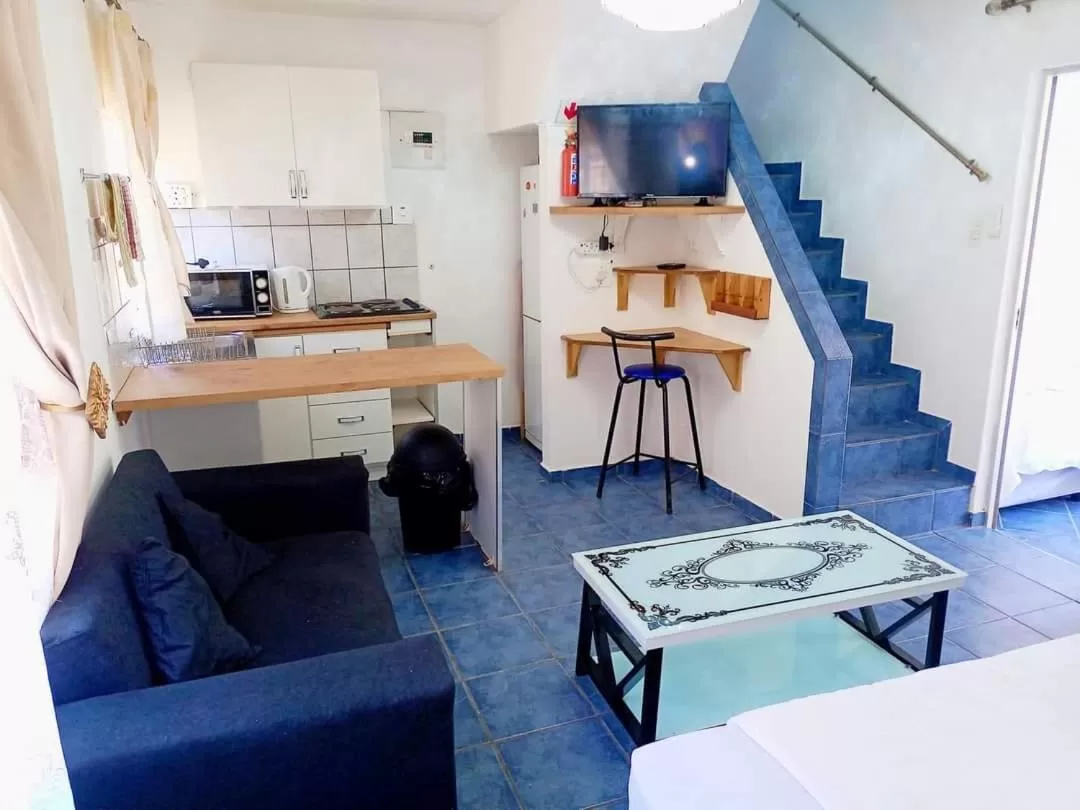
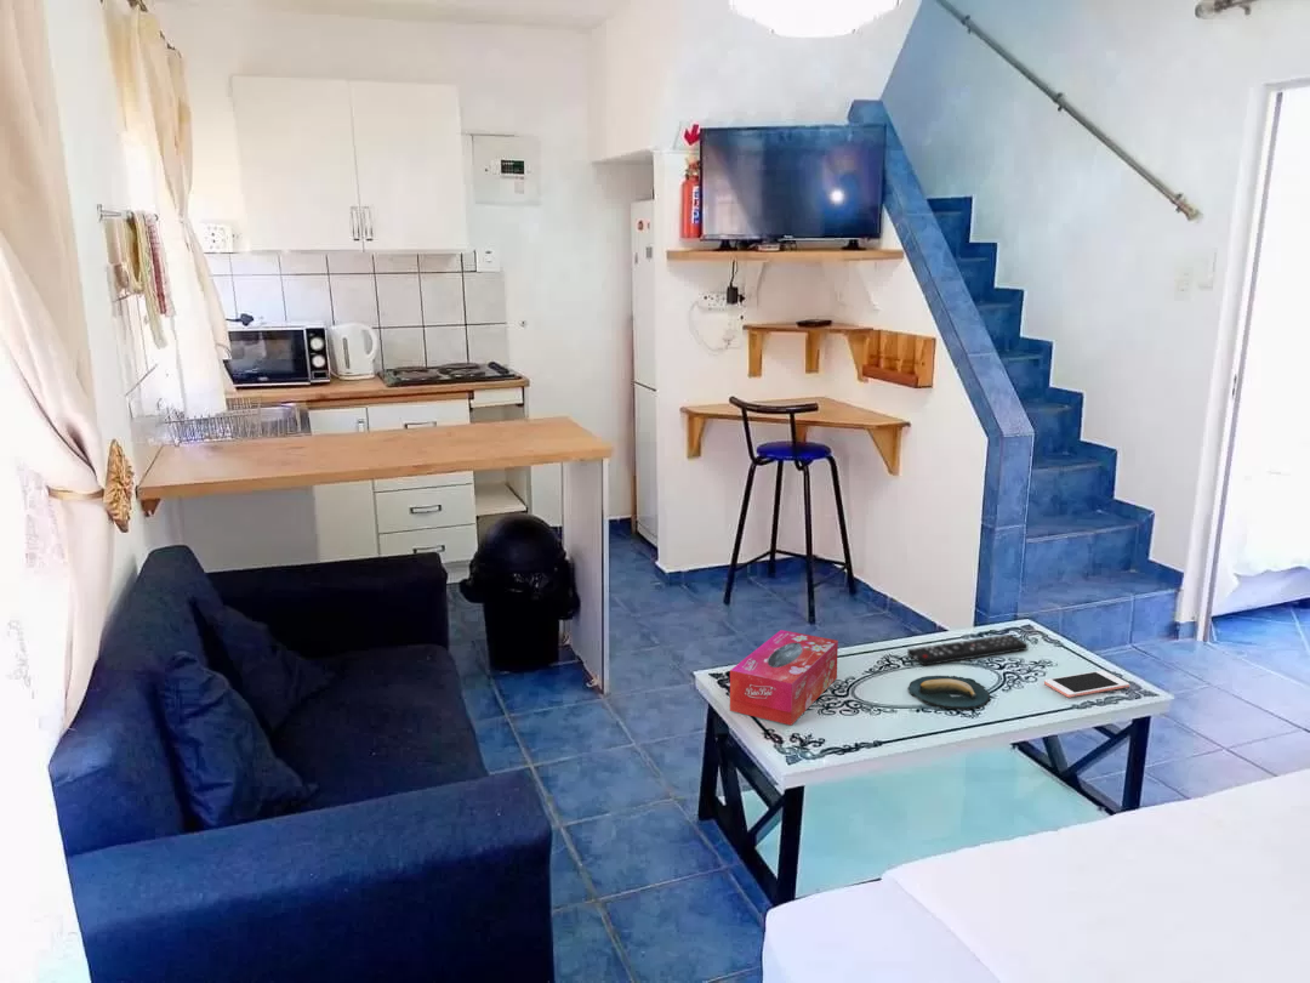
+ banana (949, 686)
+ remote control (967, 648)
+ tissue box (785, 674)
+ cell phone (1086, 683)
